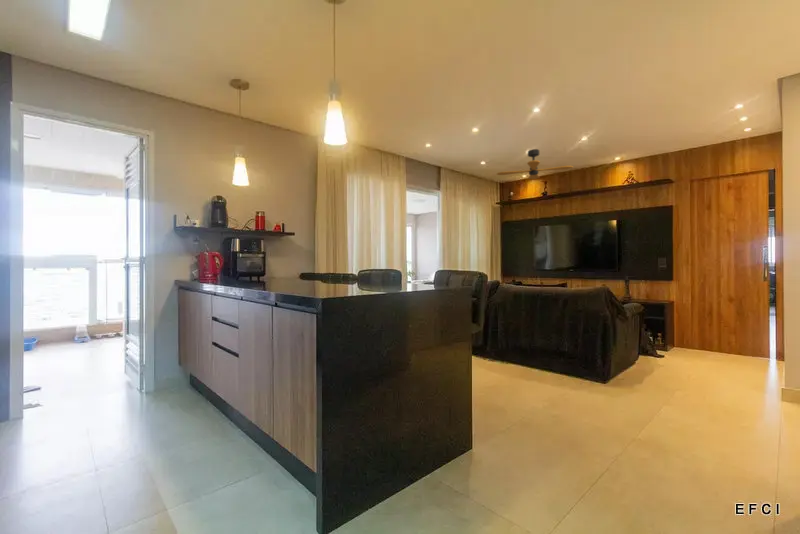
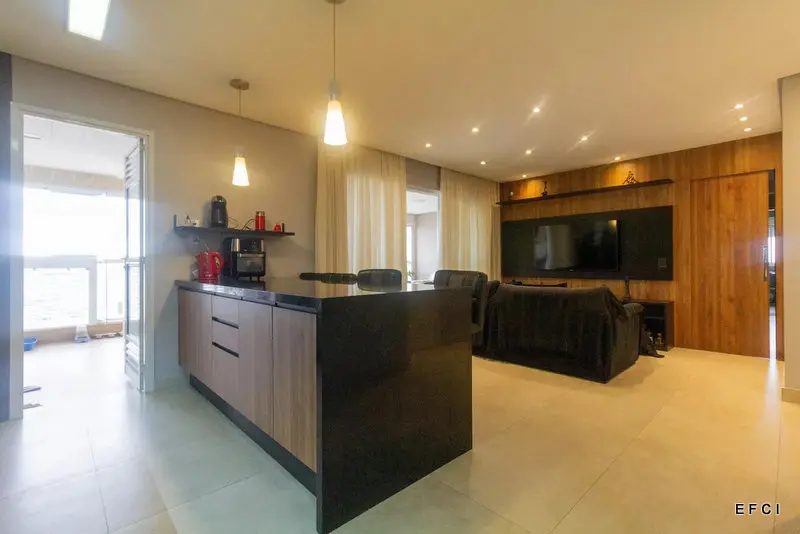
- ceiling fan (533, 162)
